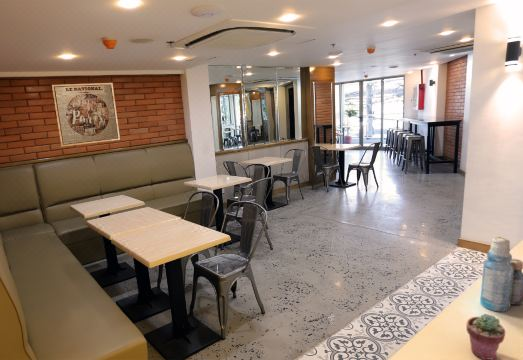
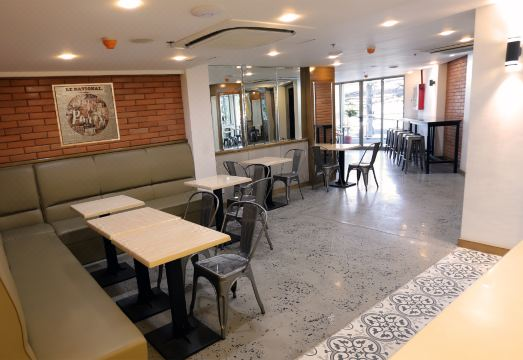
- bottle (504, 270)
- potted succulent (485, 334)
